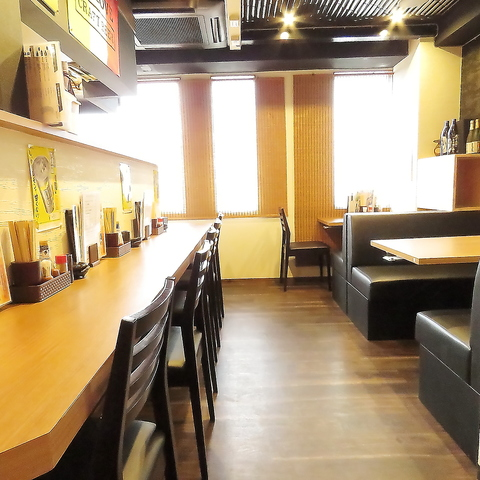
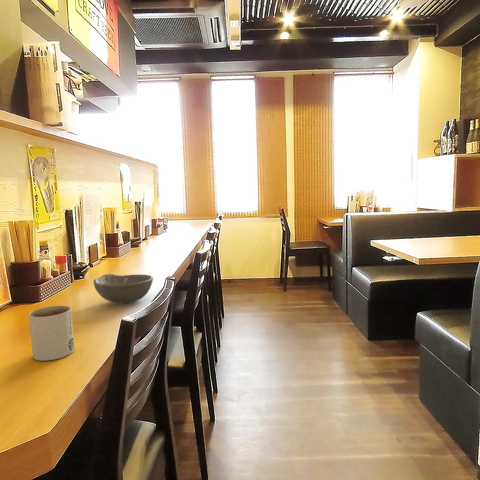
+ mug (55, 328)
+ bowl (124, 289)
